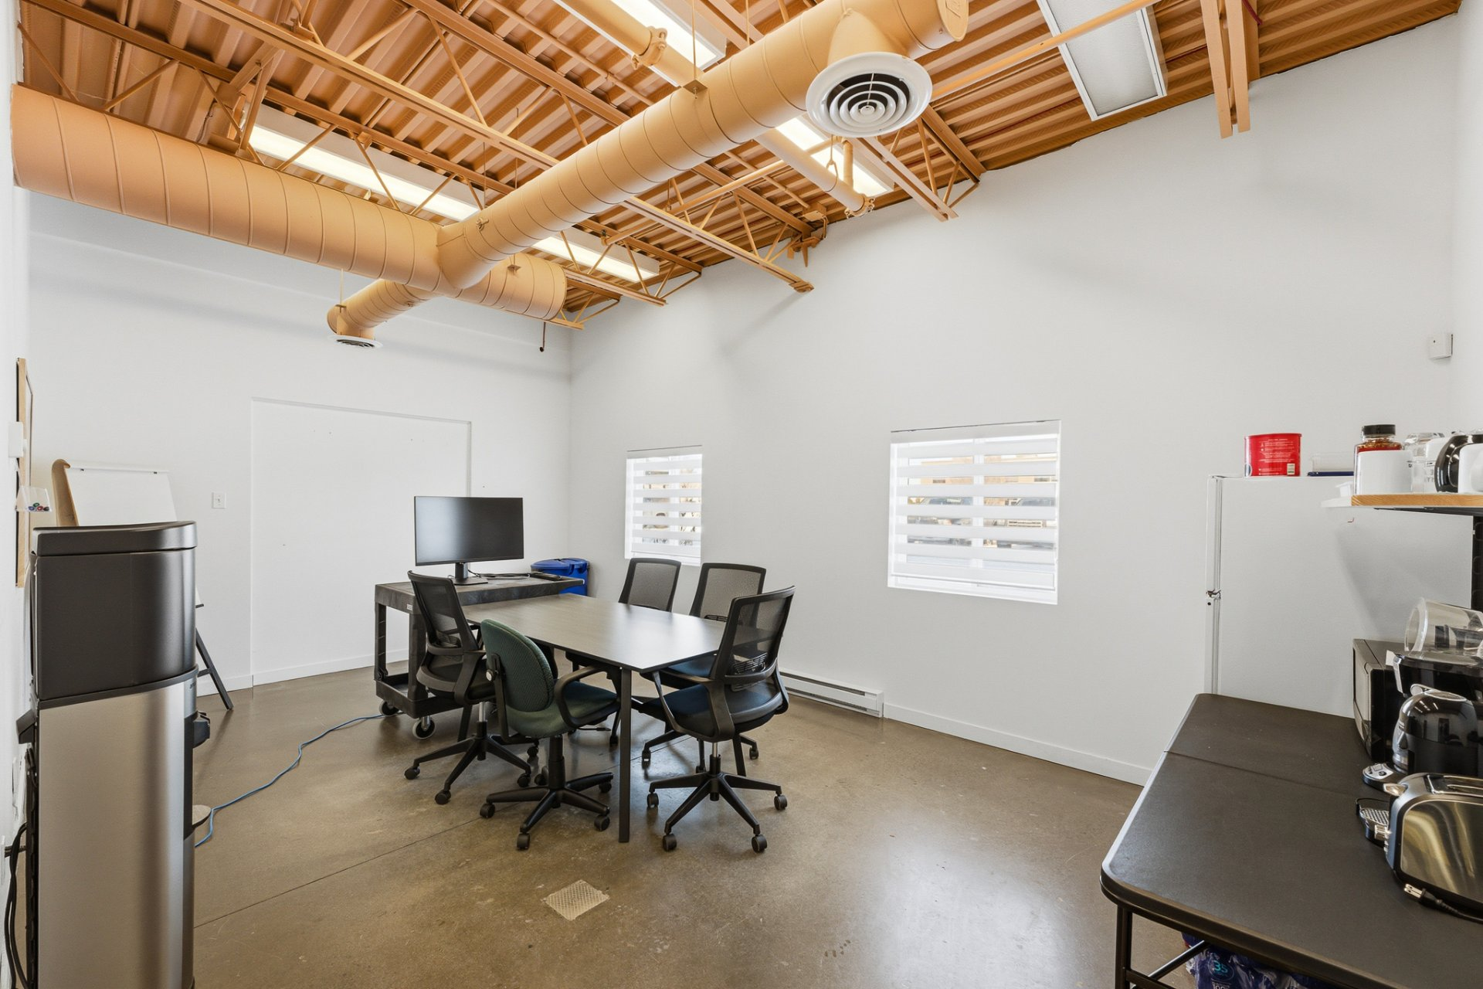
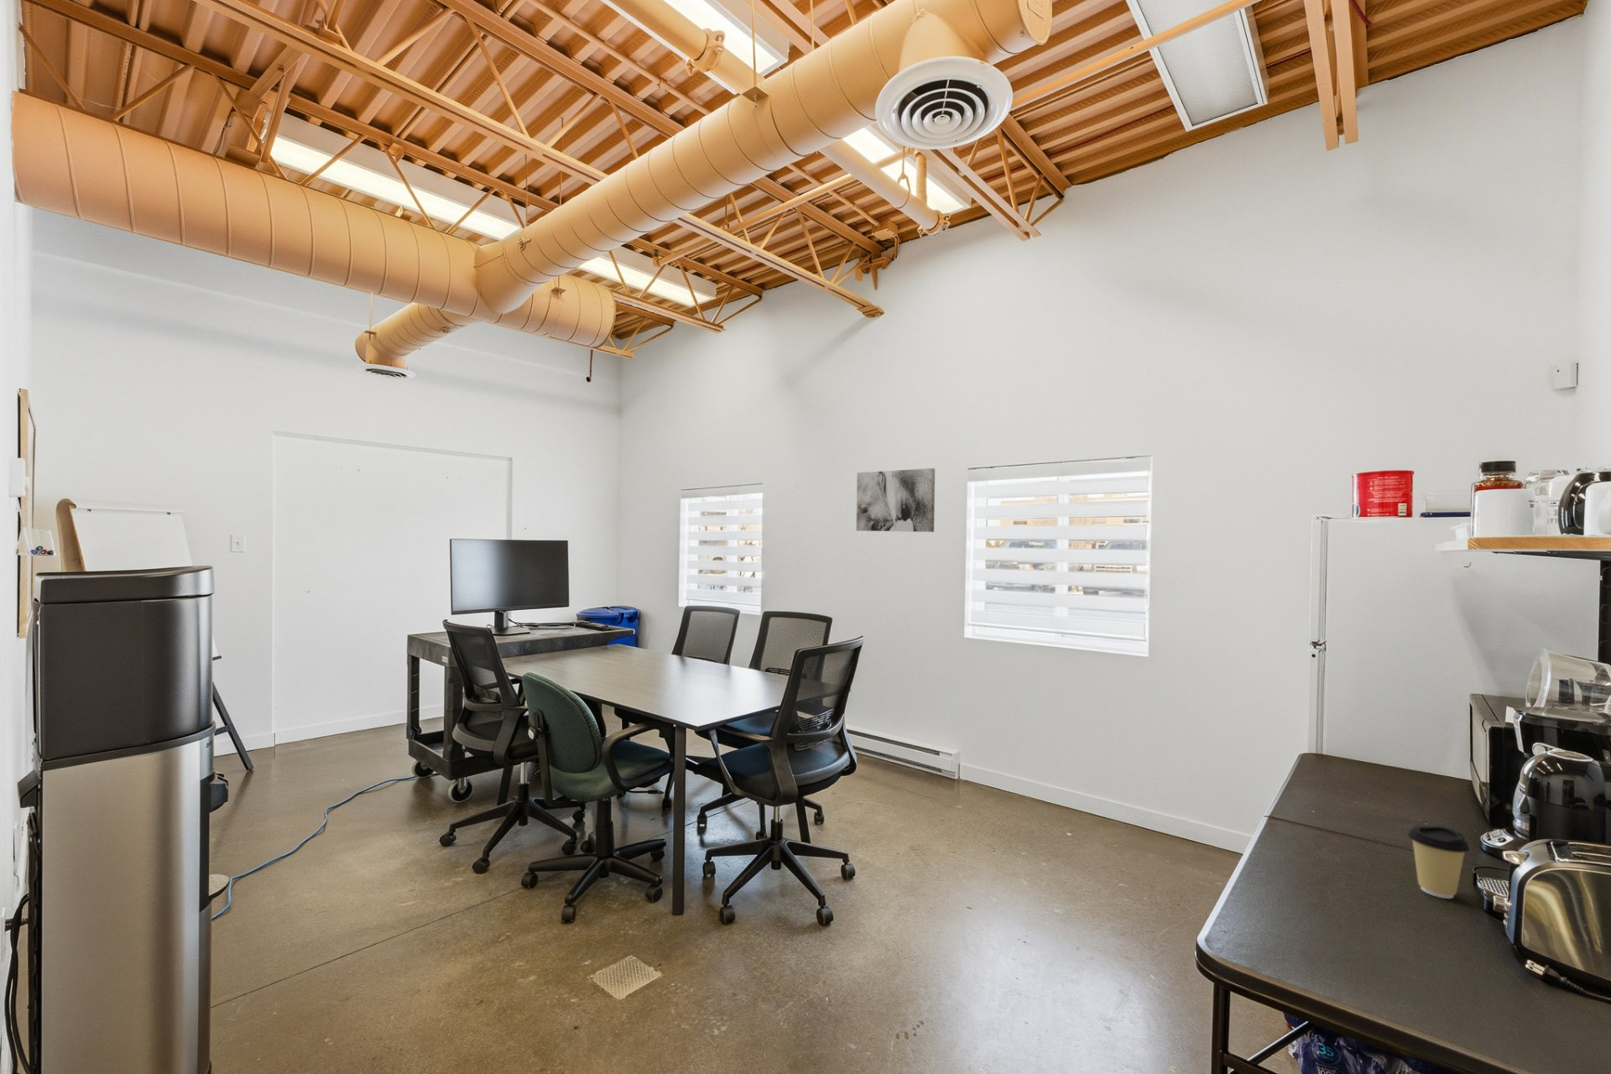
+ coffee cup (1437, 861)
+ wall art (894, 501)
